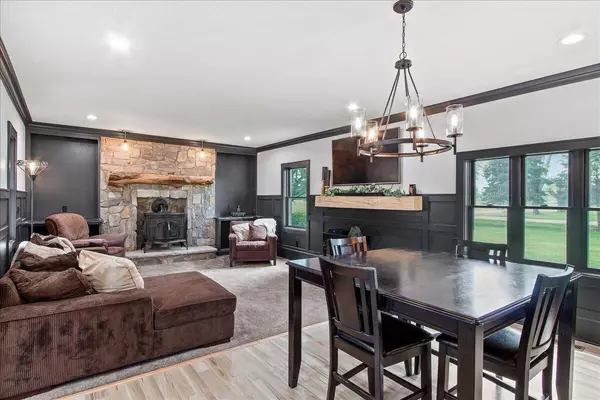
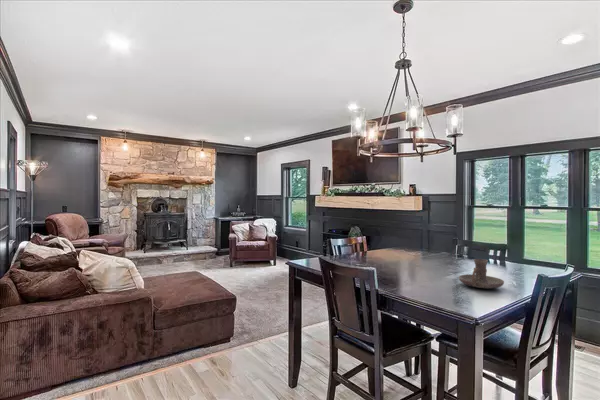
+ candle holder (479, 273)
